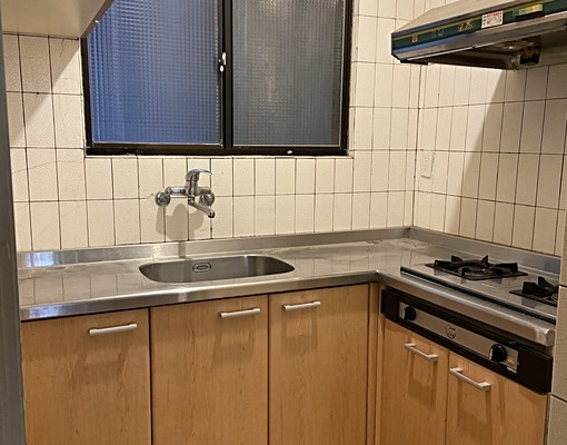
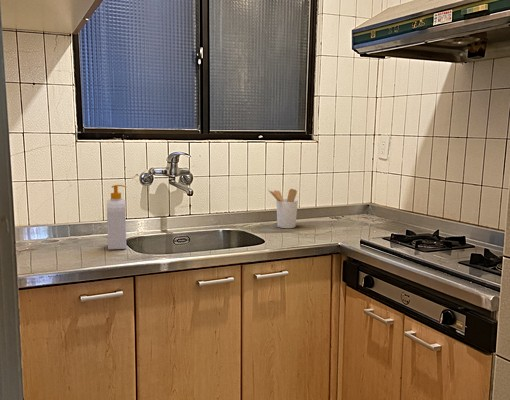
+ soap bottle (117, 216)
+ utensil holder (281, 207)
